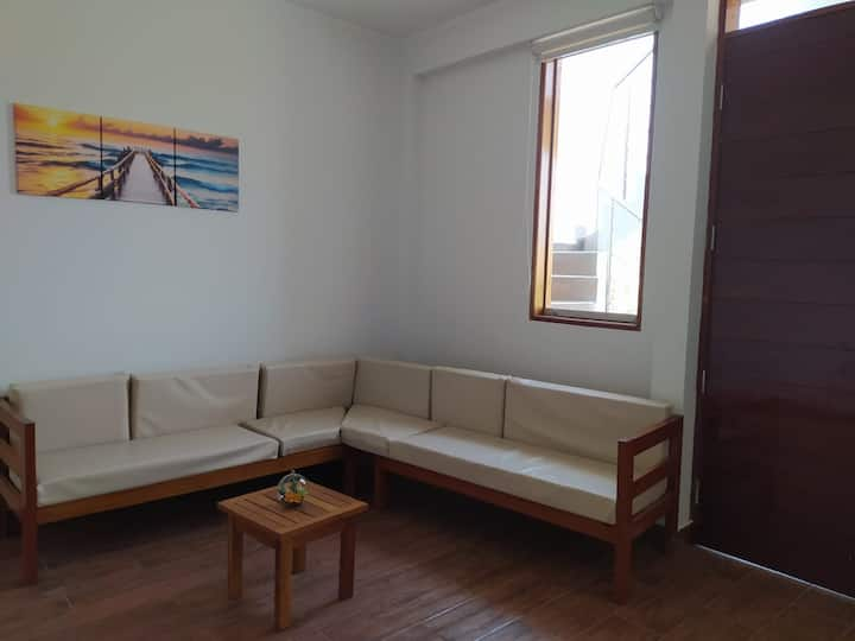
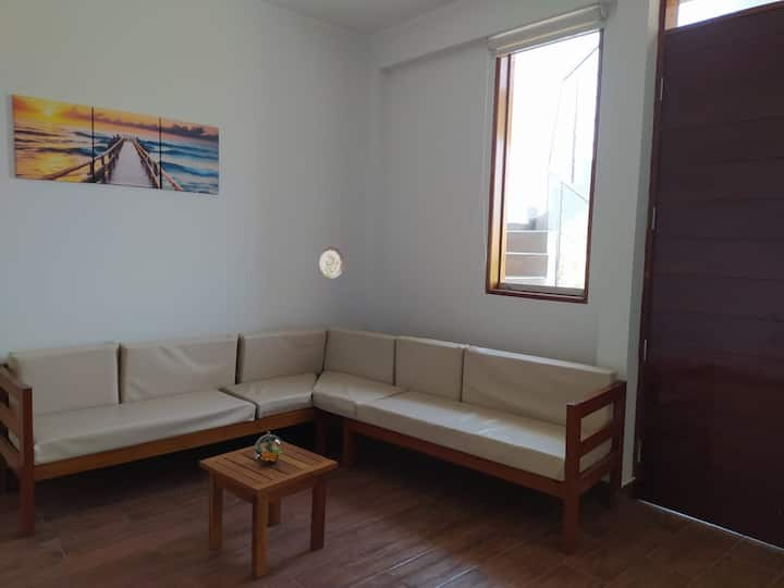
+ decorative plate (330, 262)
